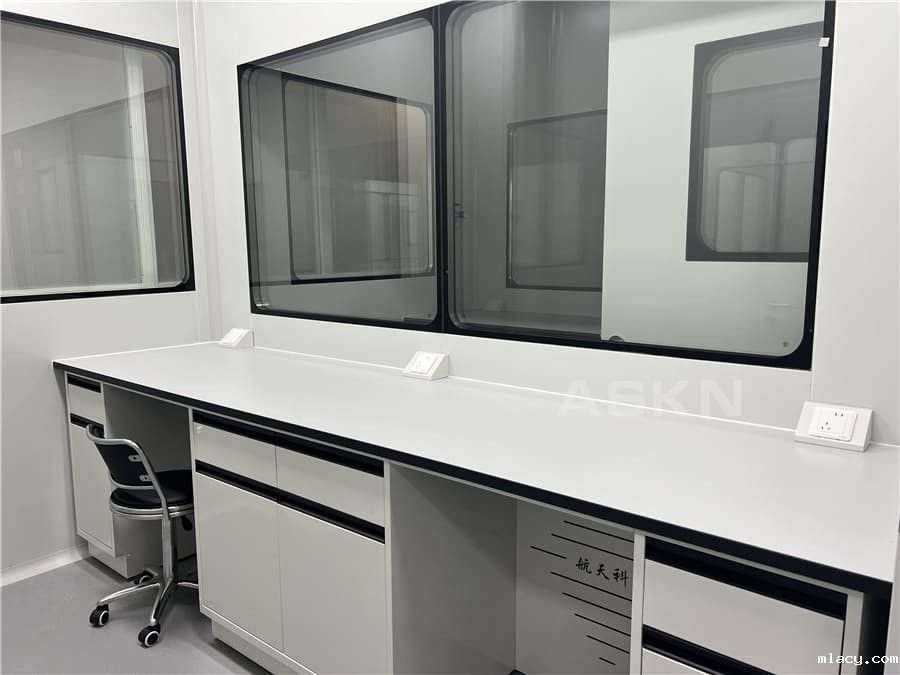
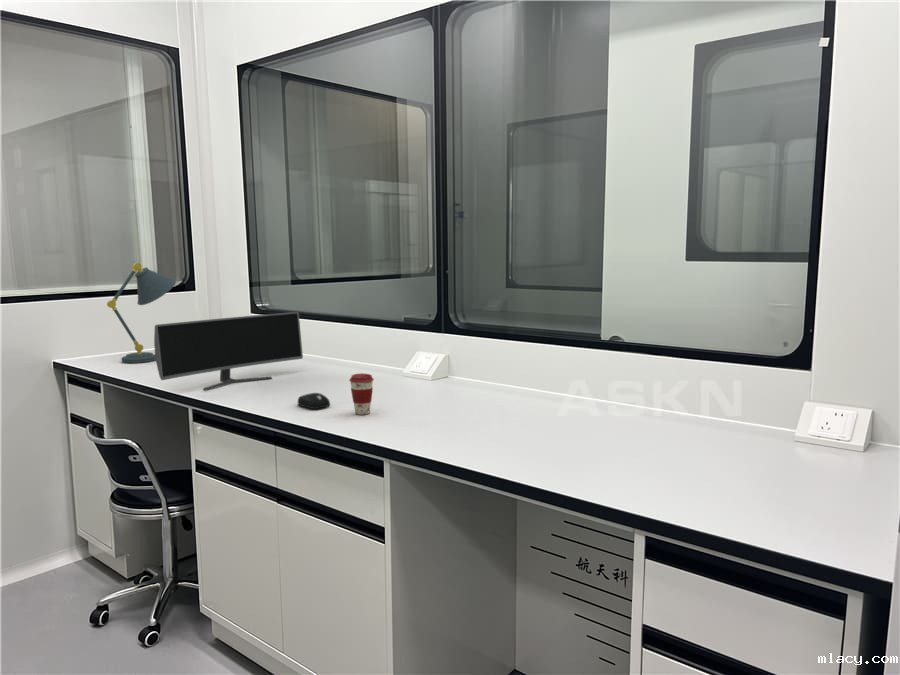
+ computer mouse (312, 399)
+ monitor (229, 349)
+ desk lamp (143, 304)
+ coffee cup (361, 394)
